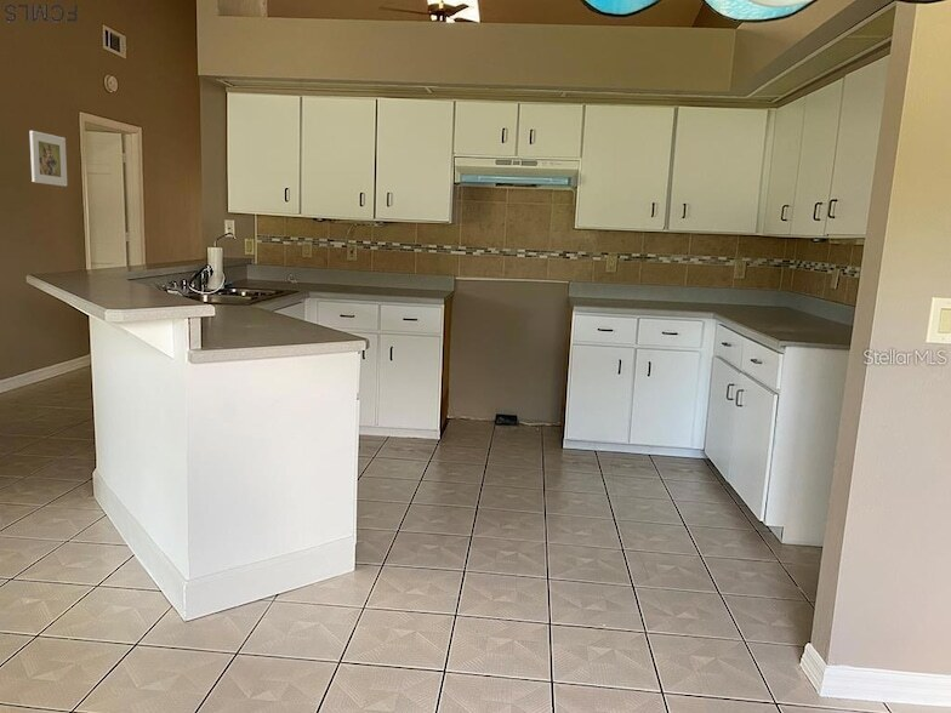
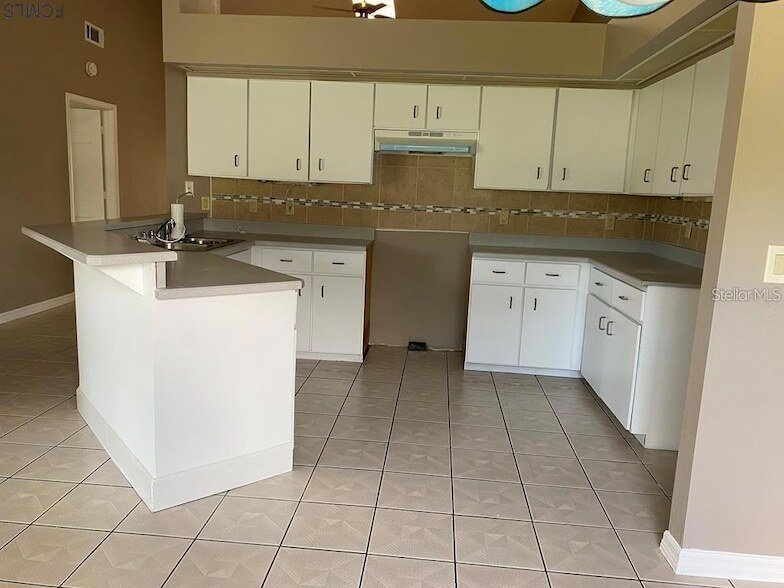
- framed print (49, 159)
